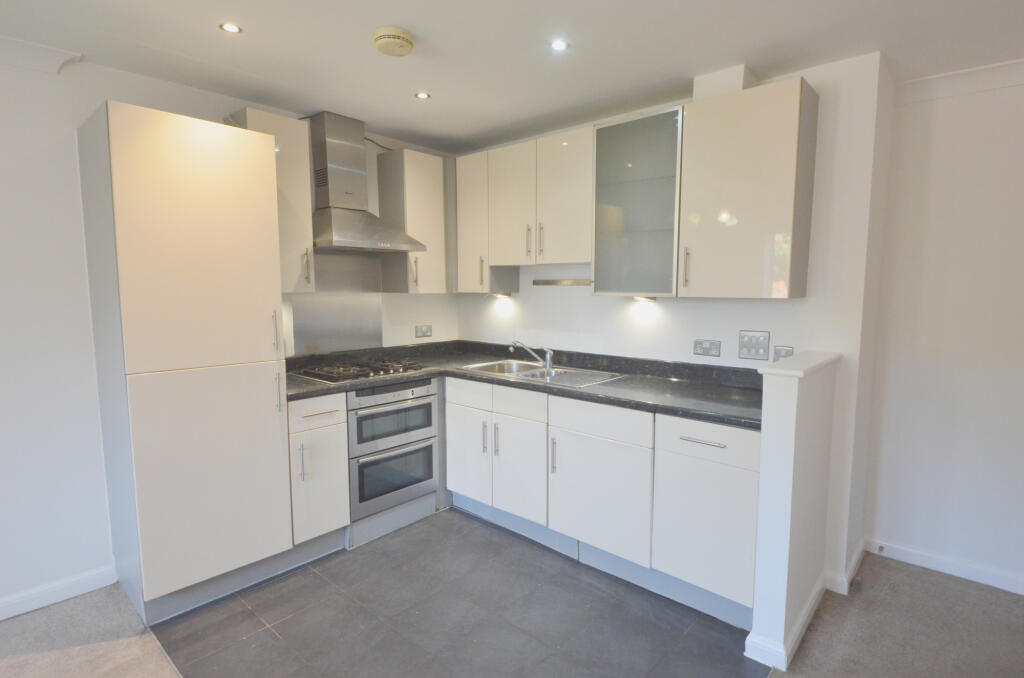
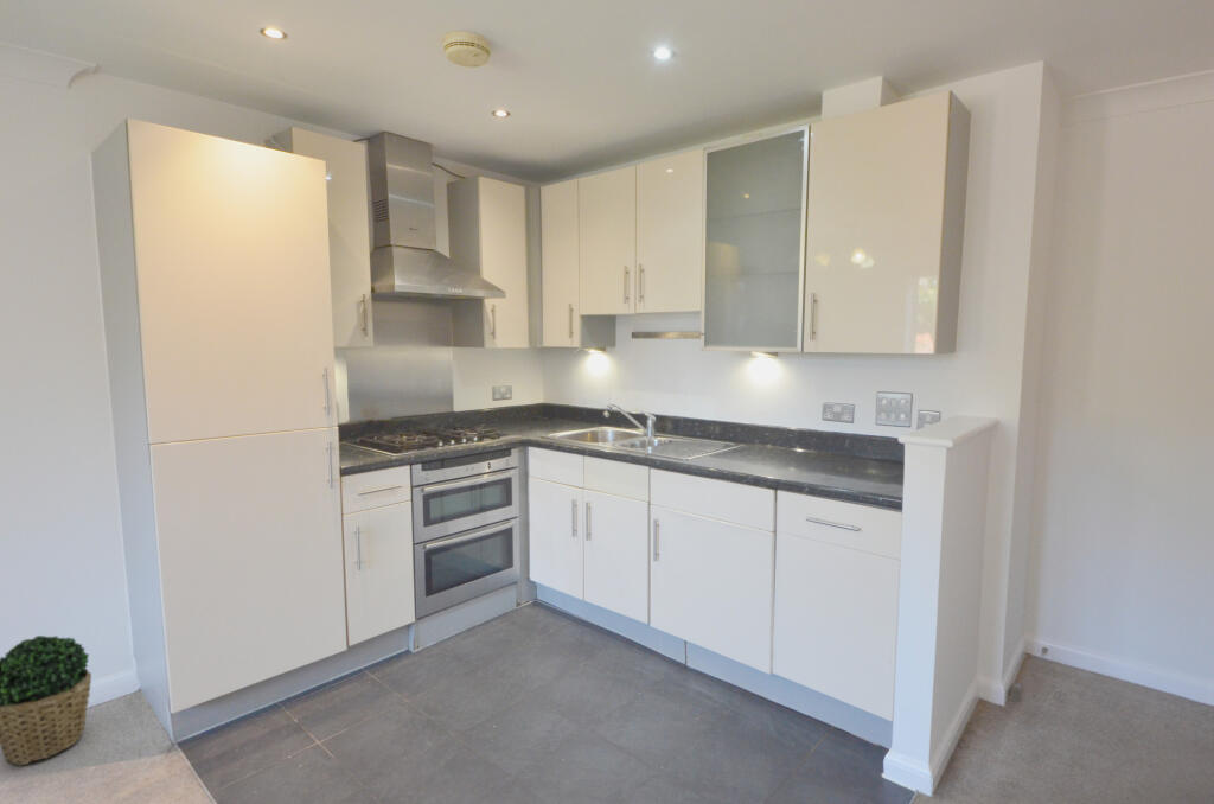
+ potted plant (40, 693)
